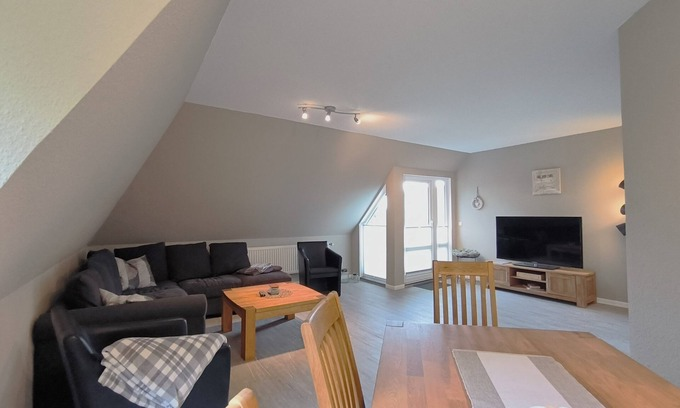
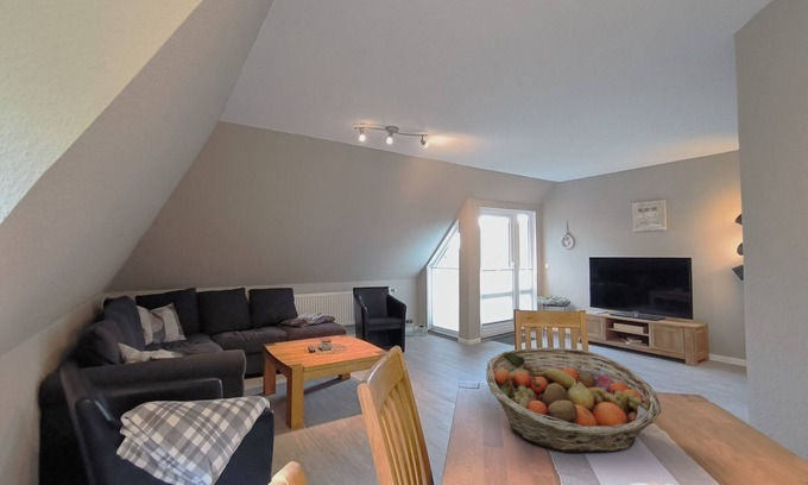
+ fruit basket (566, 393)
